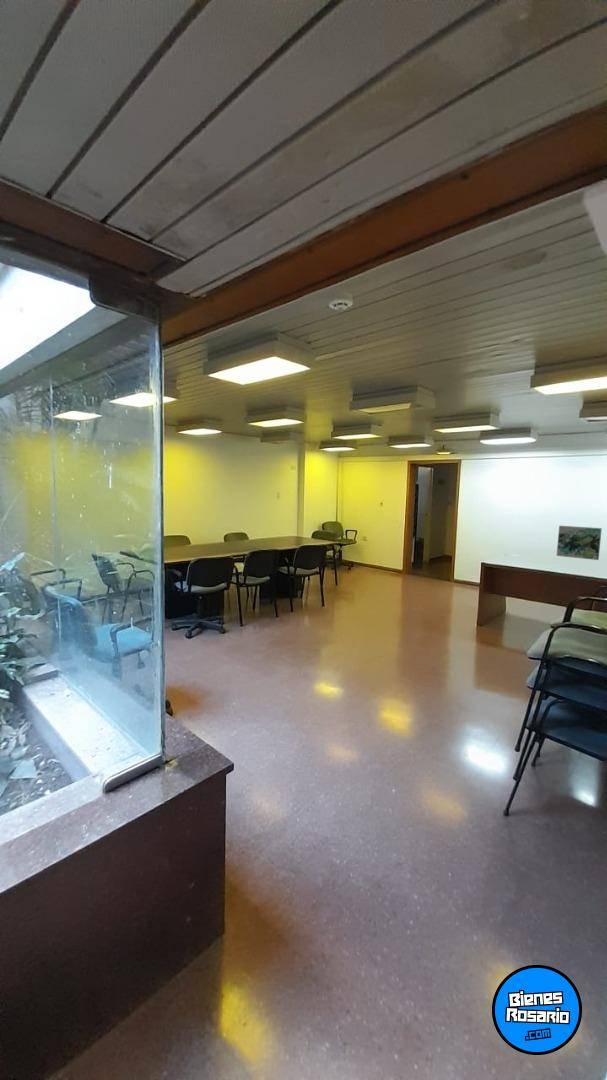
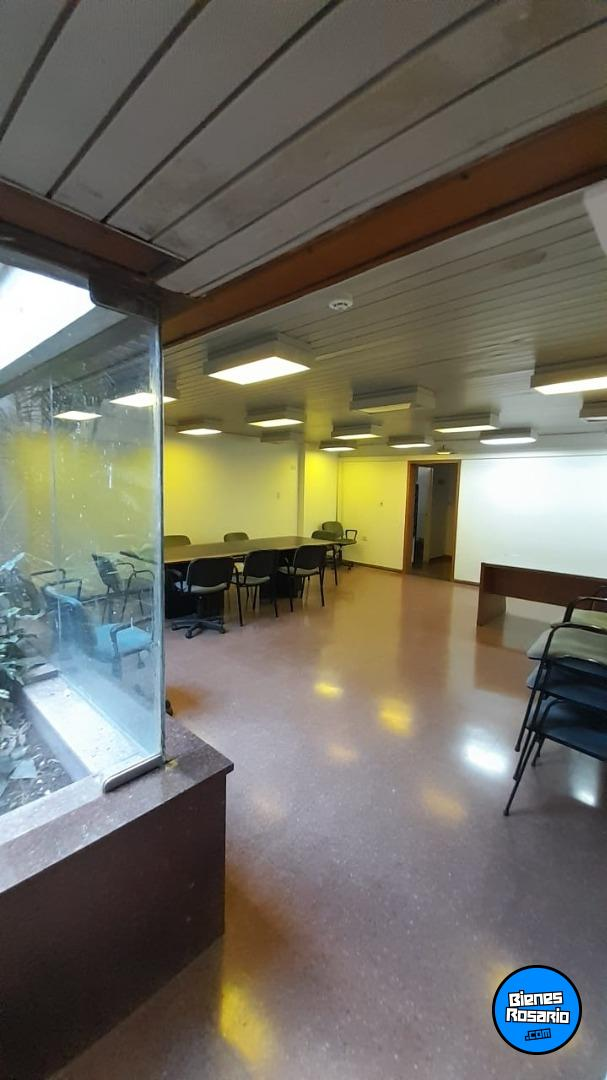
- wall art (578, 542)
